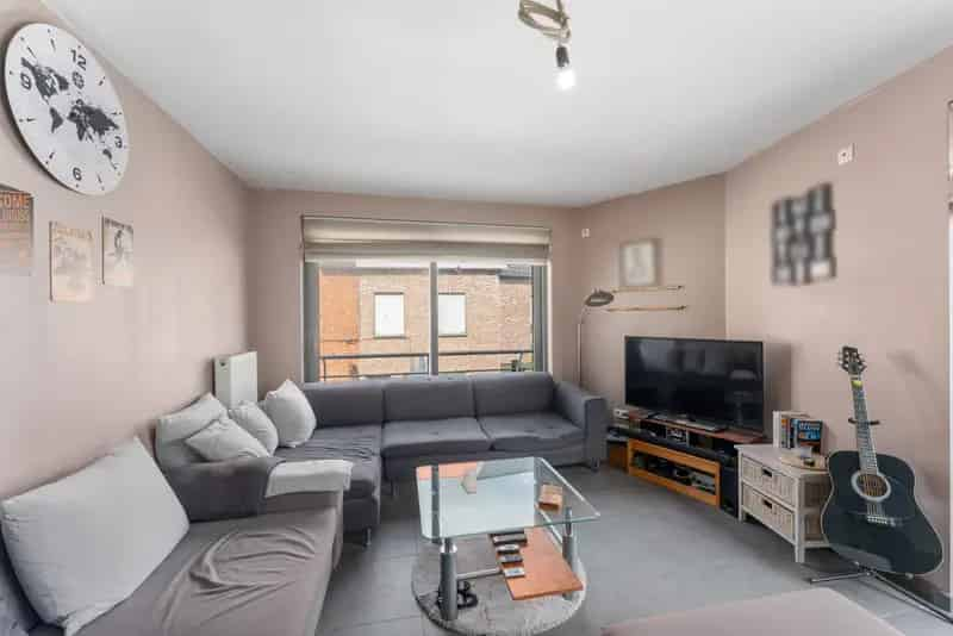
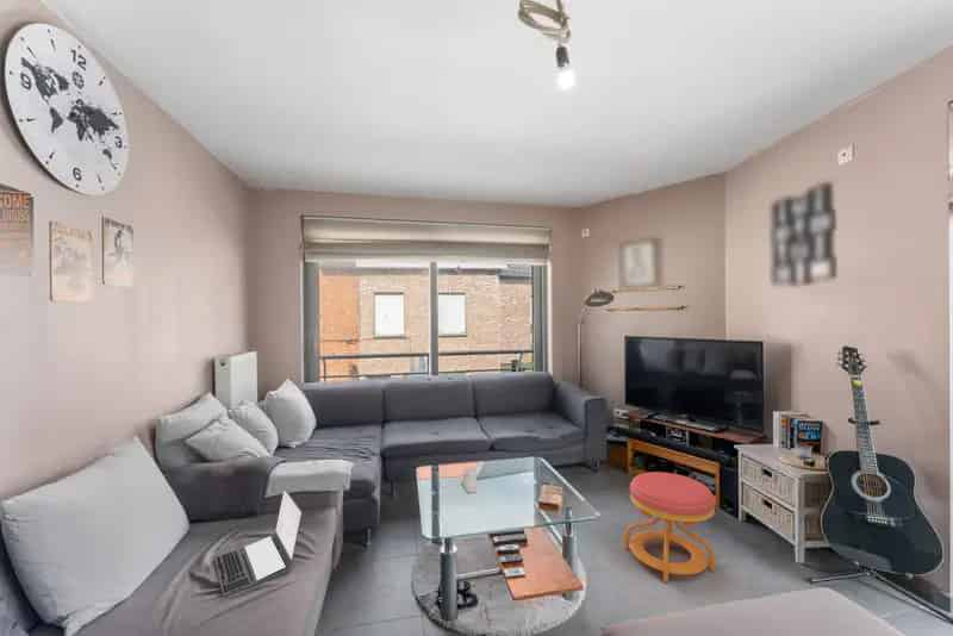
+ laptop (259, 541)
+ stool (667, 520)
